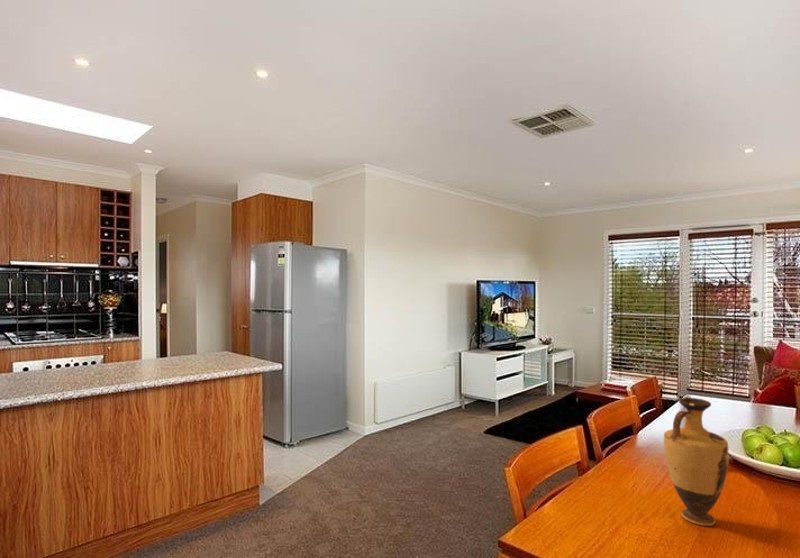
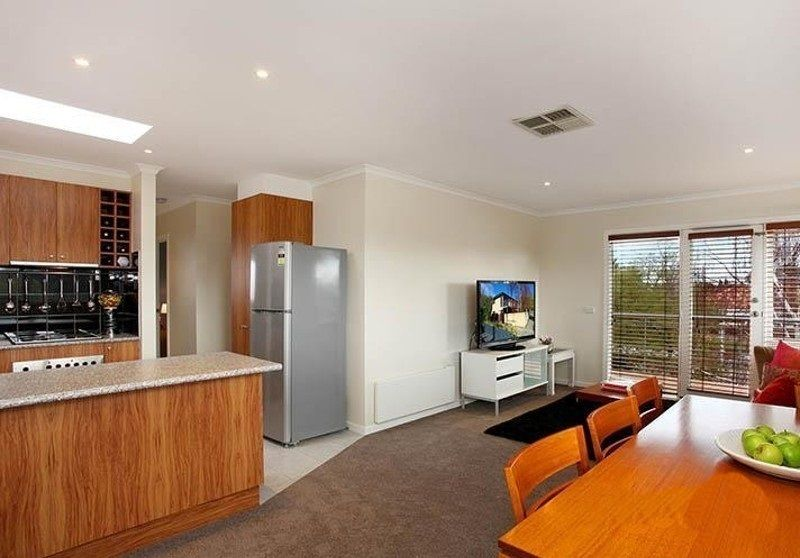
- vase (695, 459)
